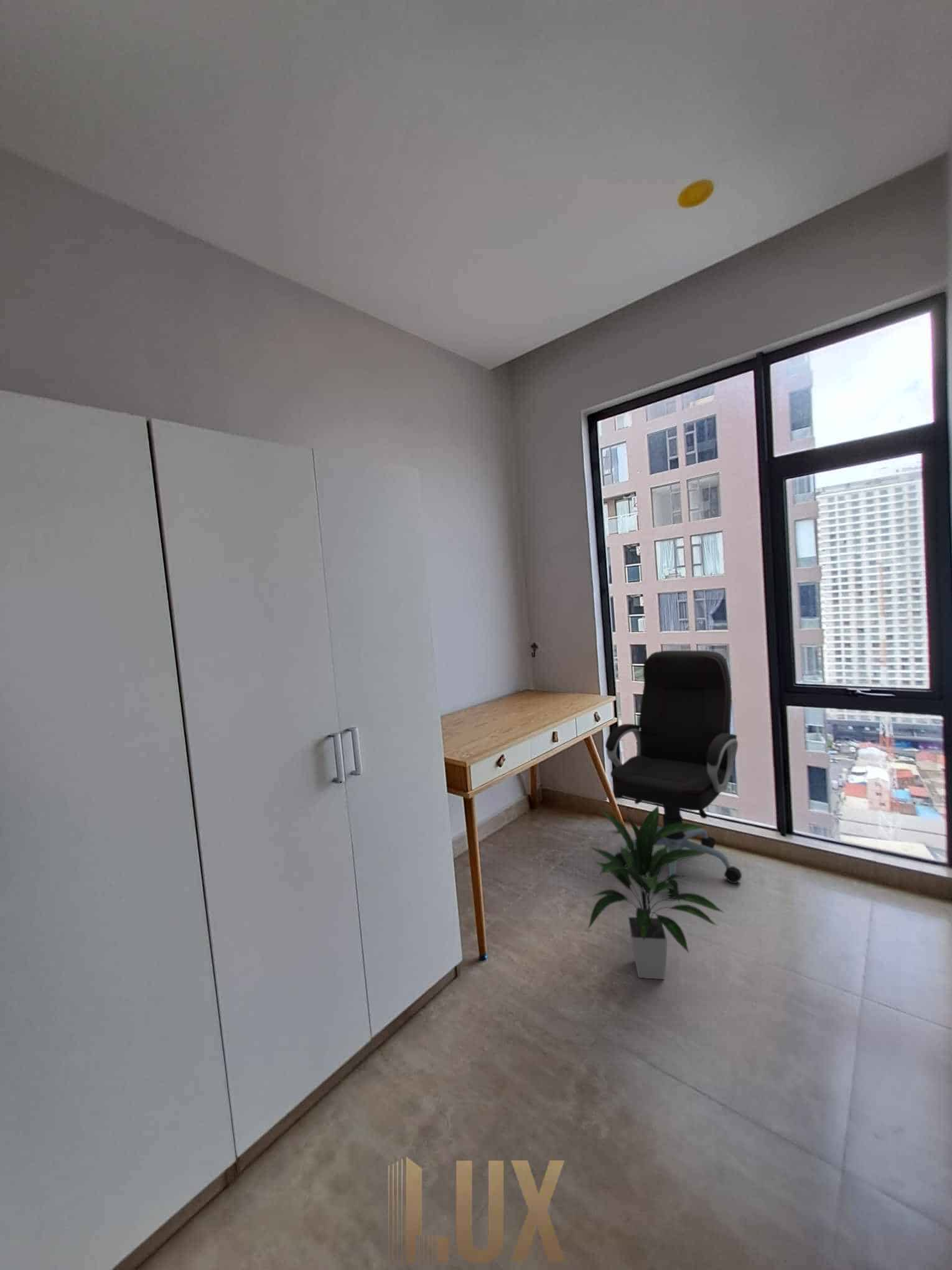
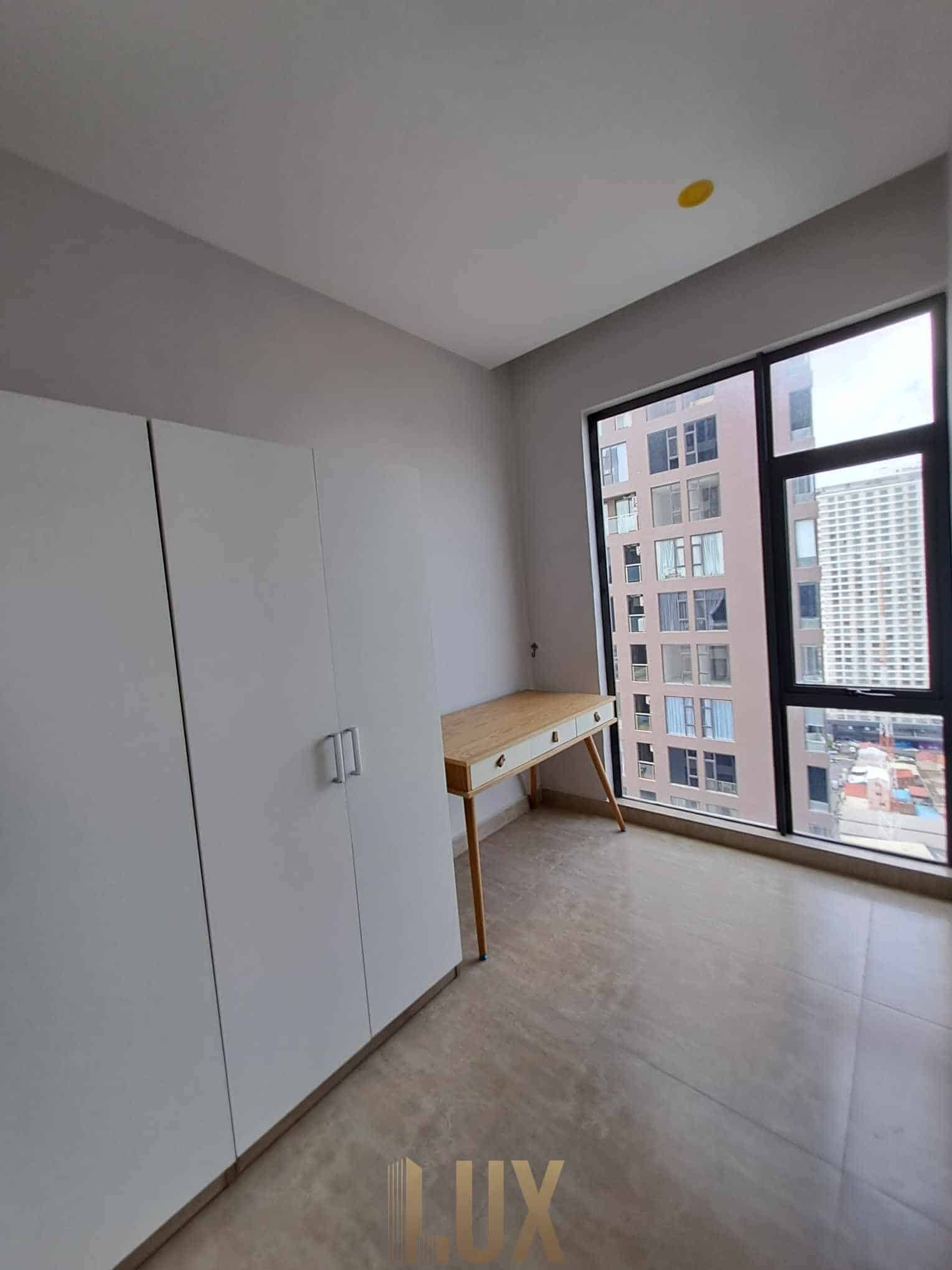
- office chair (673, 761)
- indoor plant (646, 887)
